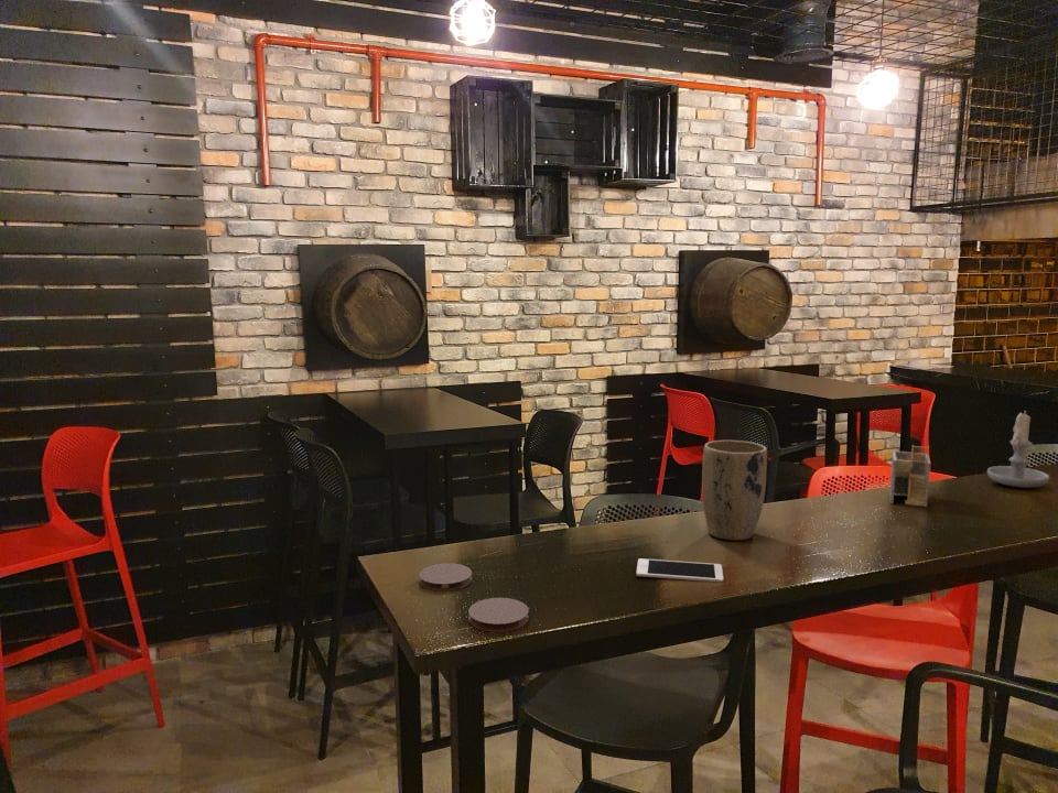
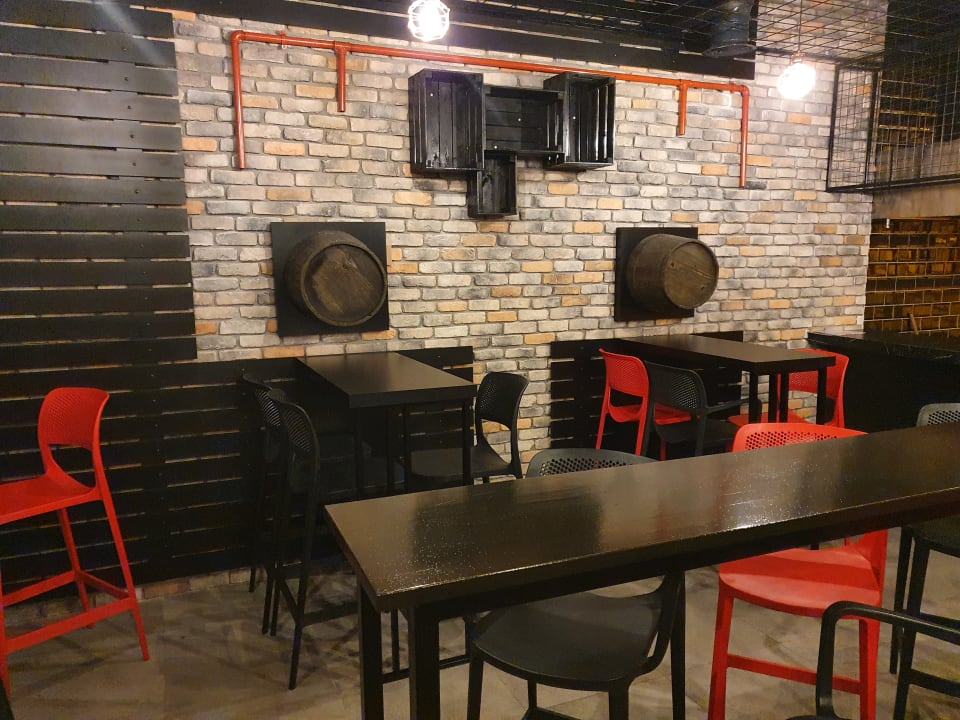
- coaster (498, 613)
- coaster (445, 576)
- cell phone (679, 569)
- plant pot (733, 490)
- napkin holder (909, 470)
- candle (1021, 447)
